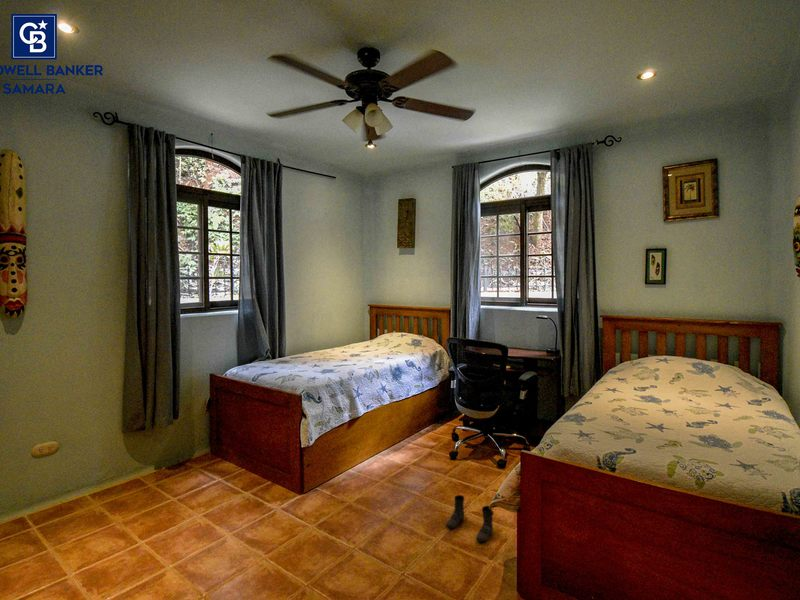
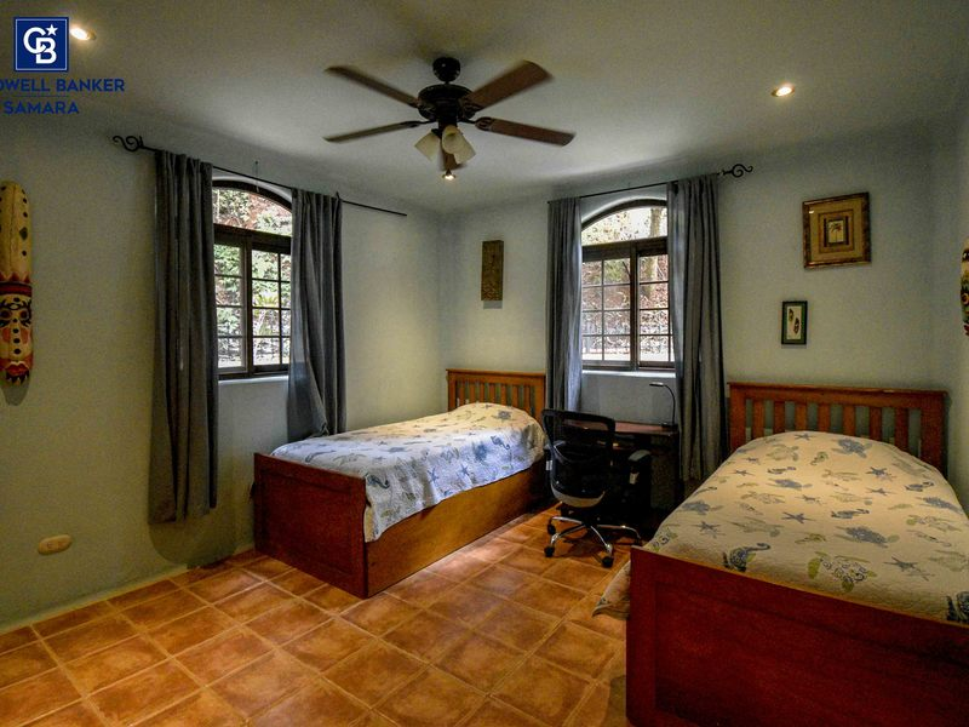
- boots (463, 517)
